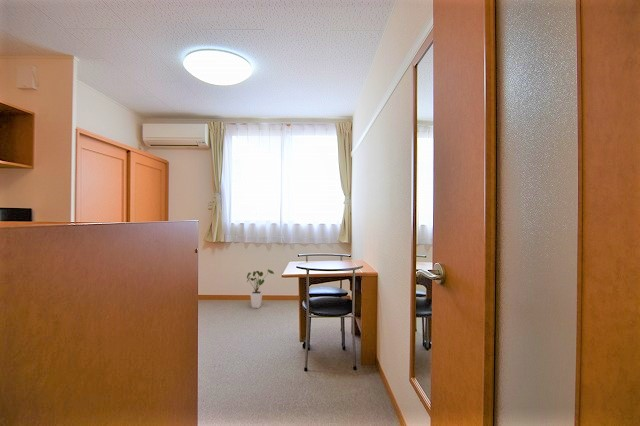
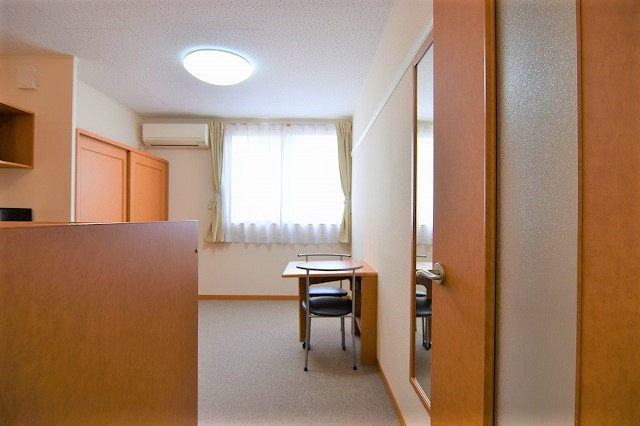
- house plant (258, 288)
